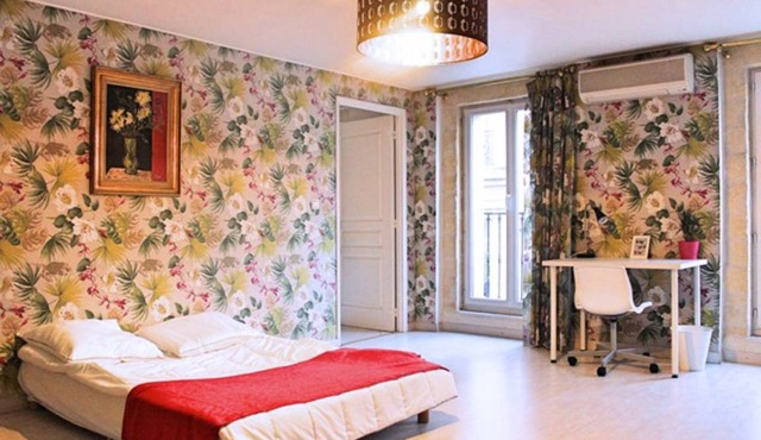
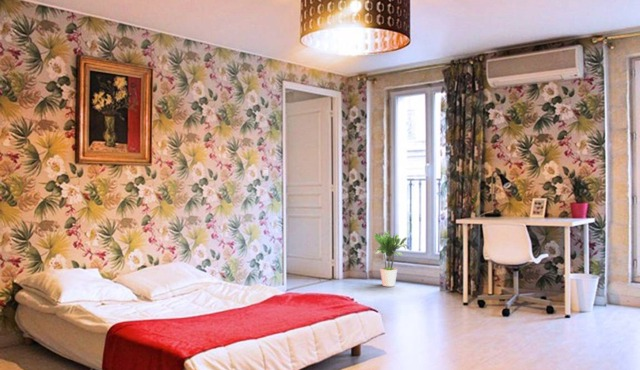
+ potted plant (393, 257)
